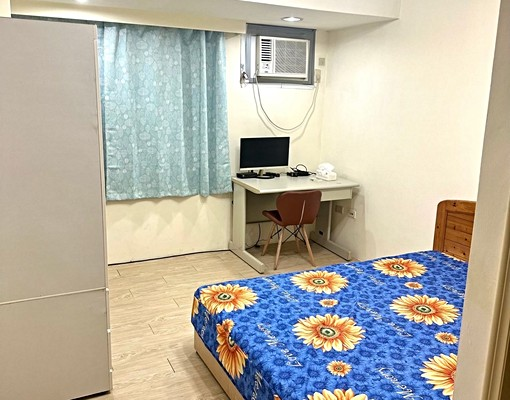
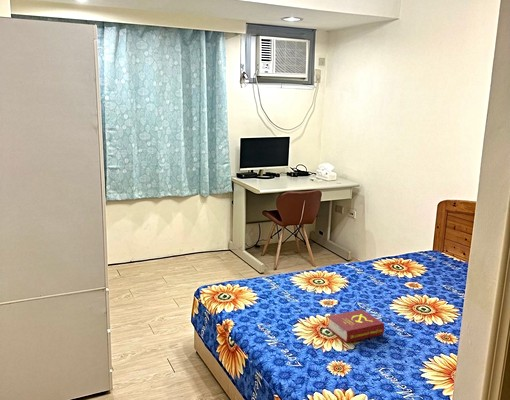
+ book (354, 325)
